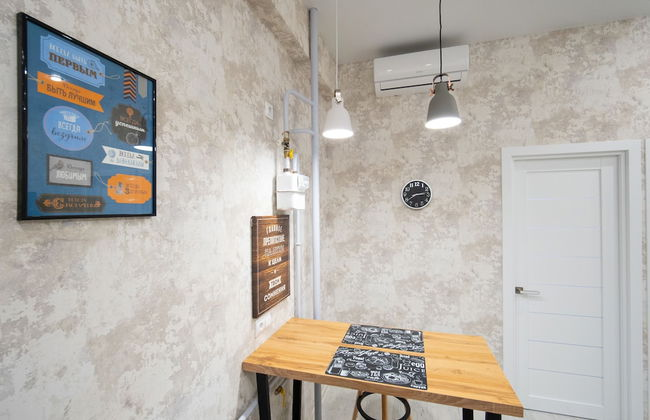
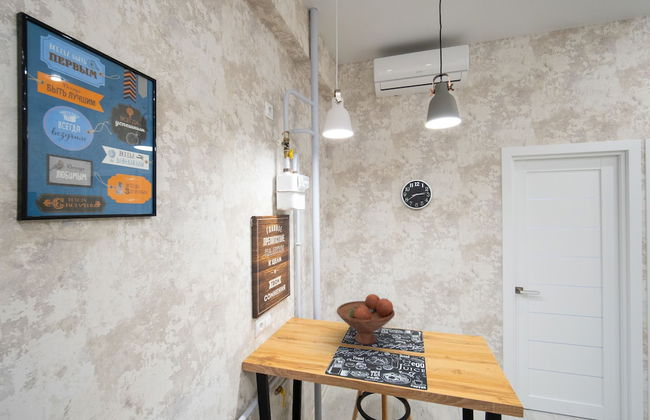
+ fruit bowl (365, 319)
